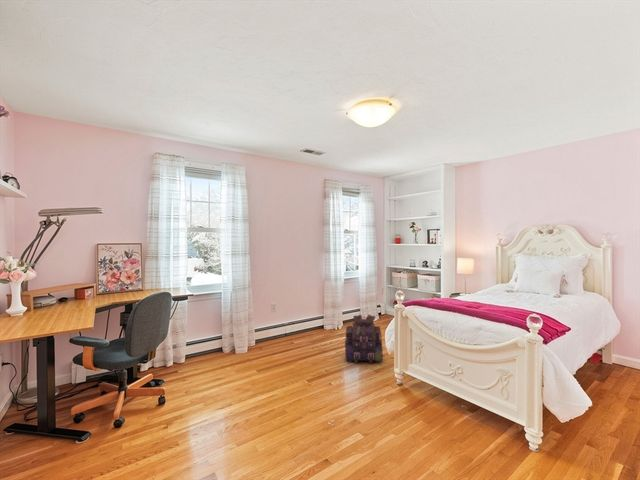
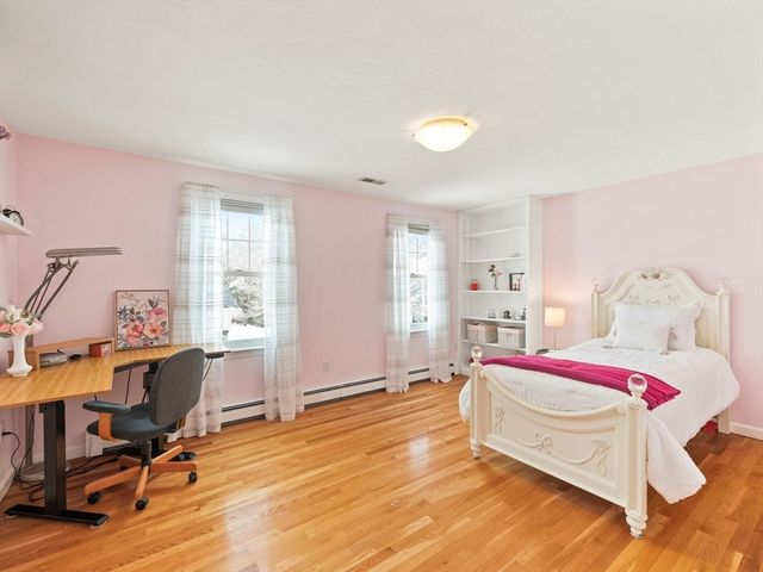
- backpack (363, 337)
